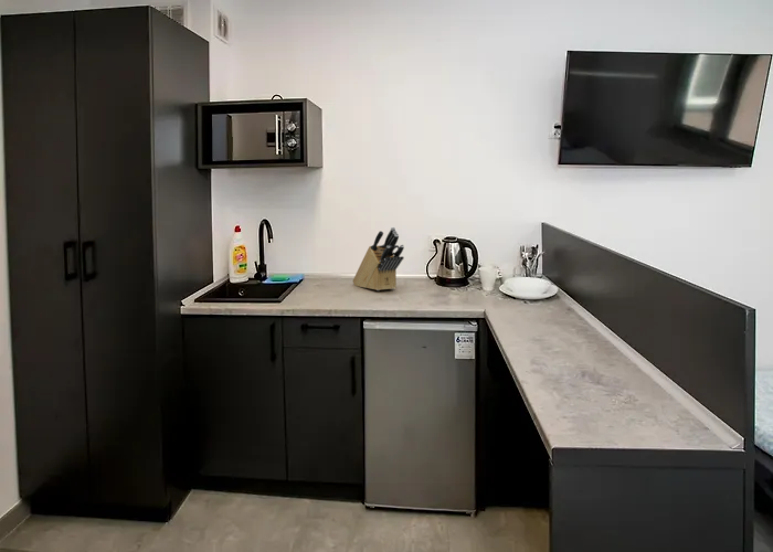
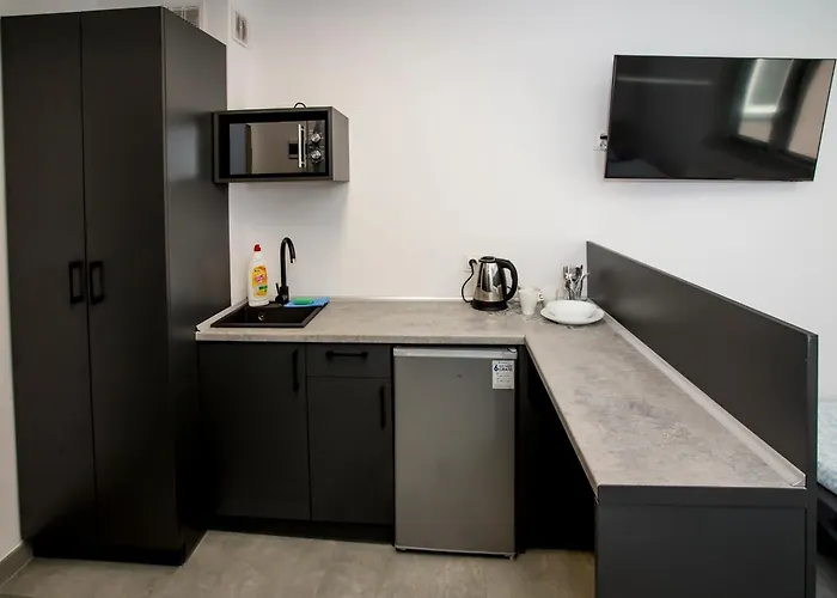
- knife block (378, 257)
